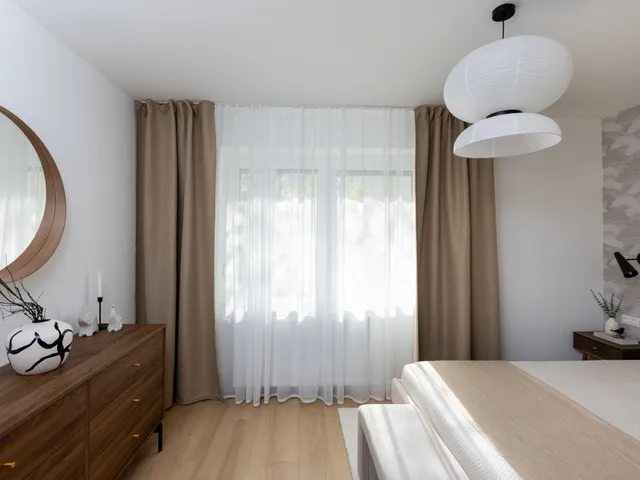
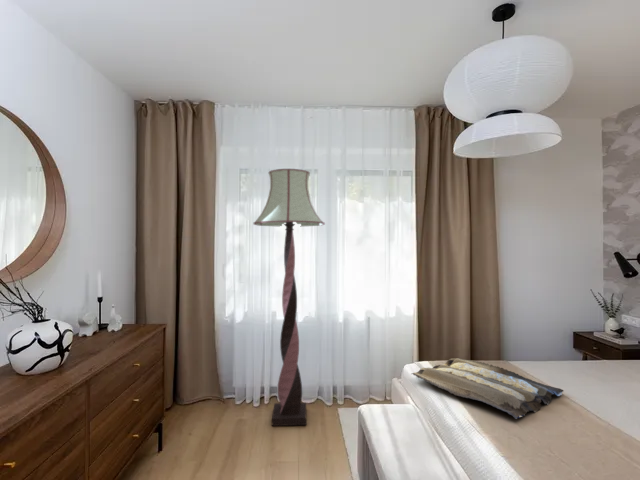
+ floor lamp (289, 293)
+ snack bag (482, 380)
